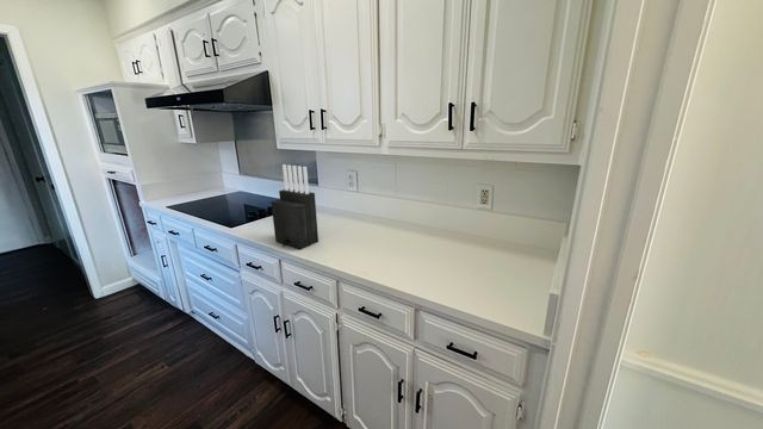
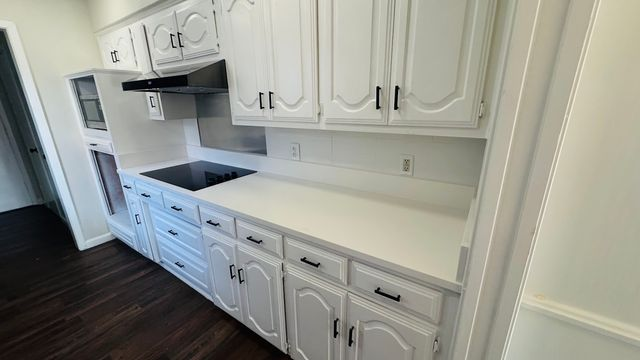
- knife block (291, 205)
